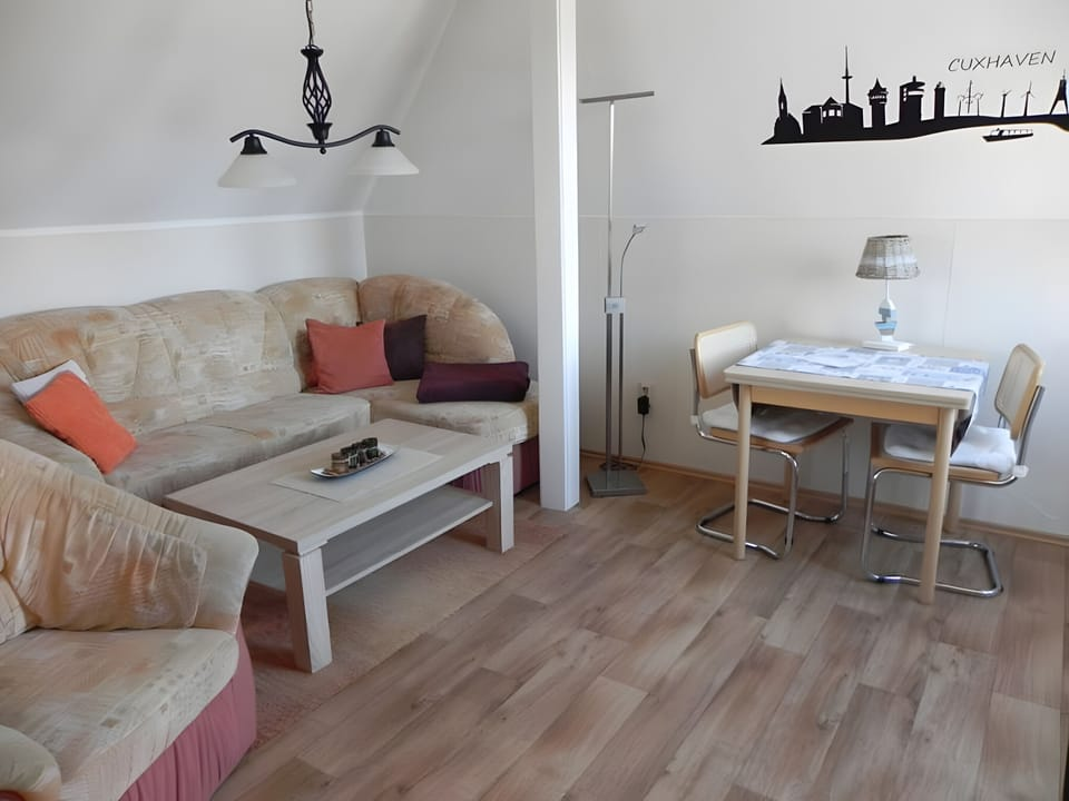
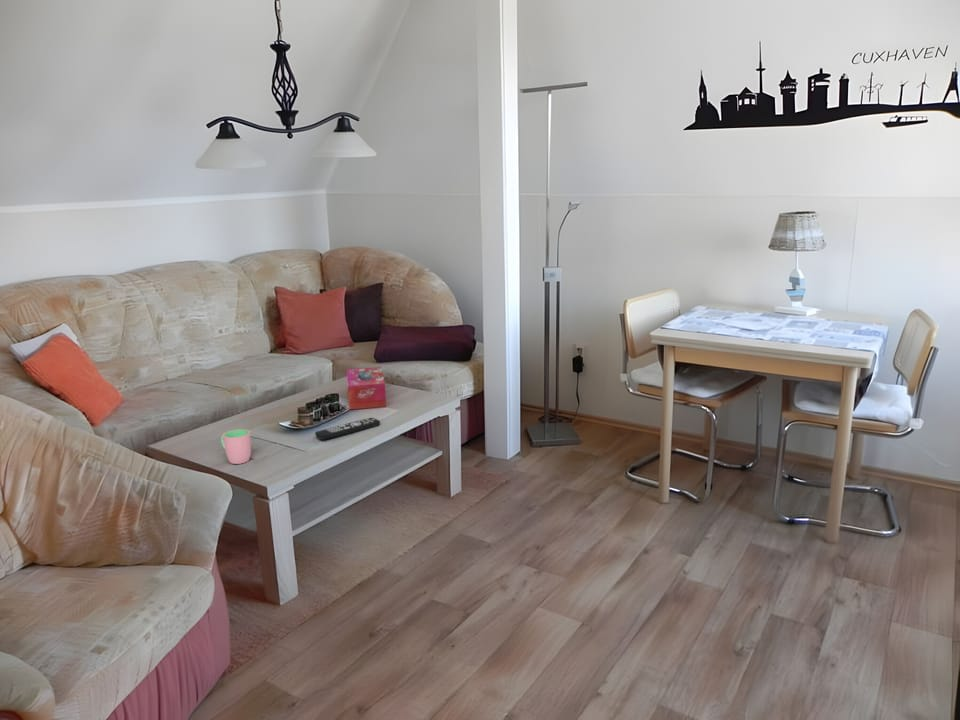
+ remote control (348, 428)
+ cup (235, 446)
+ tissue box (365, 387)
